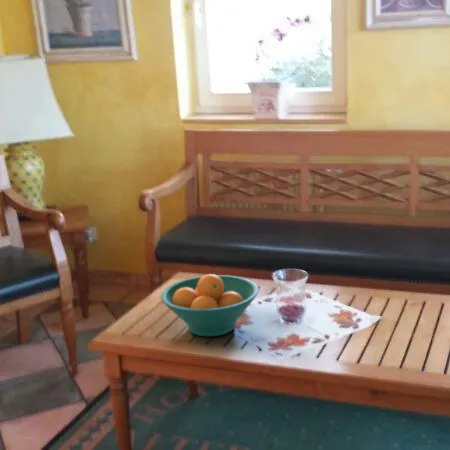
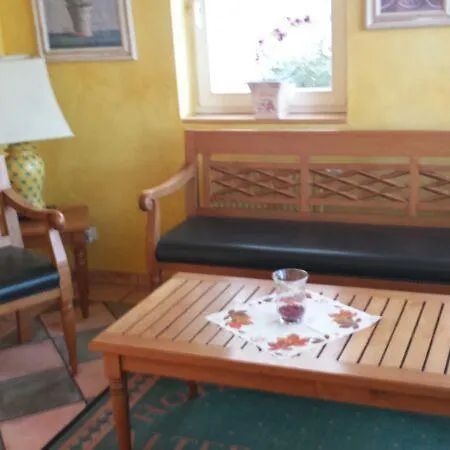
- fruit bowl (210, 301)
